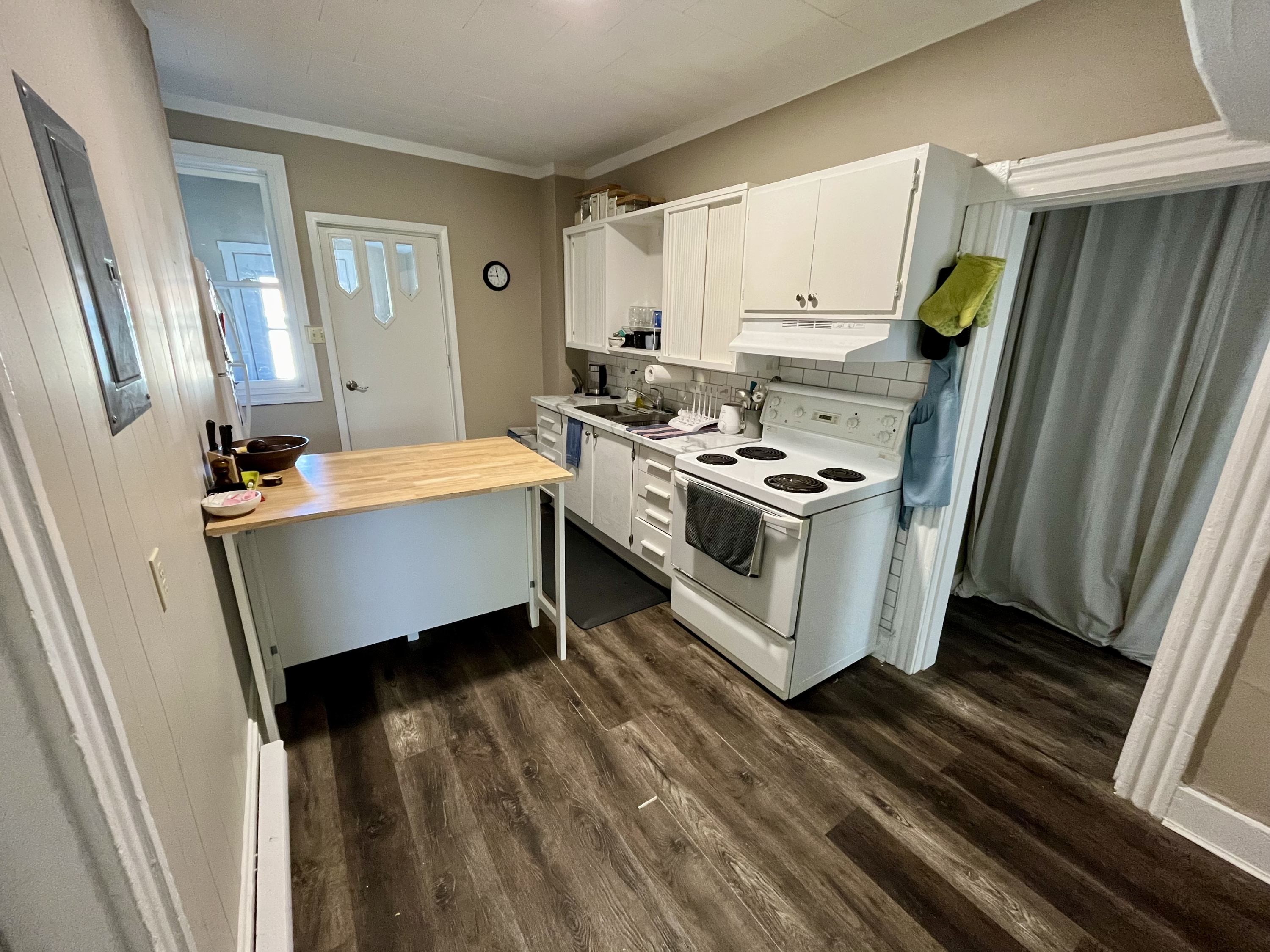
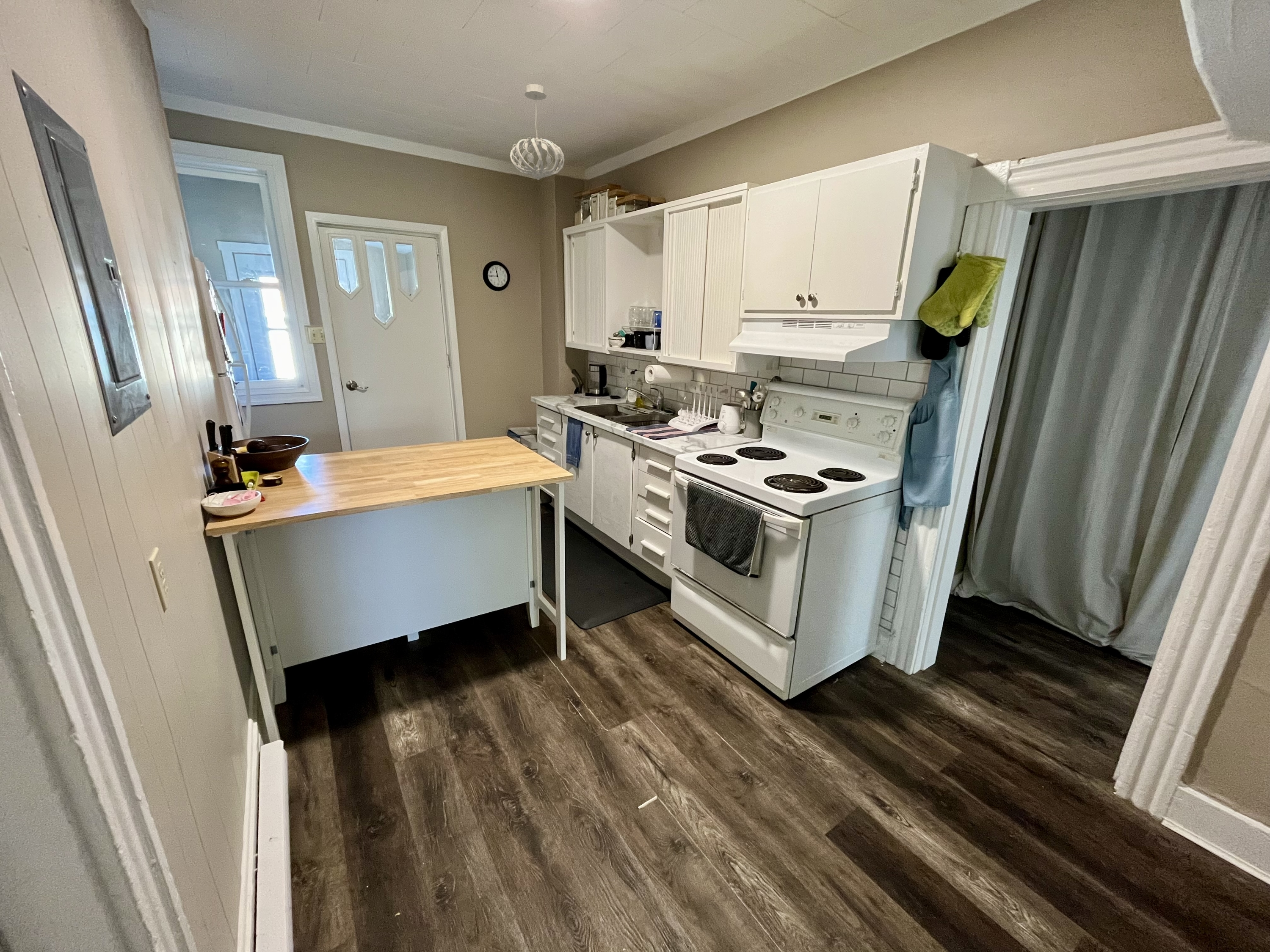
+ pendant light (536, 135)
